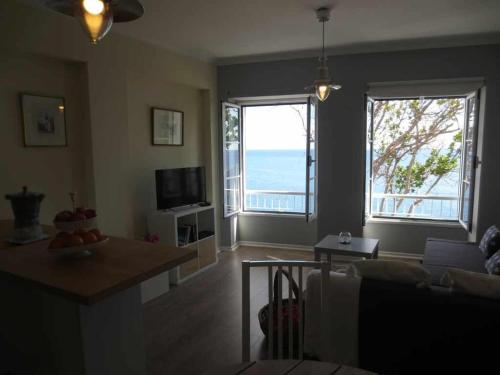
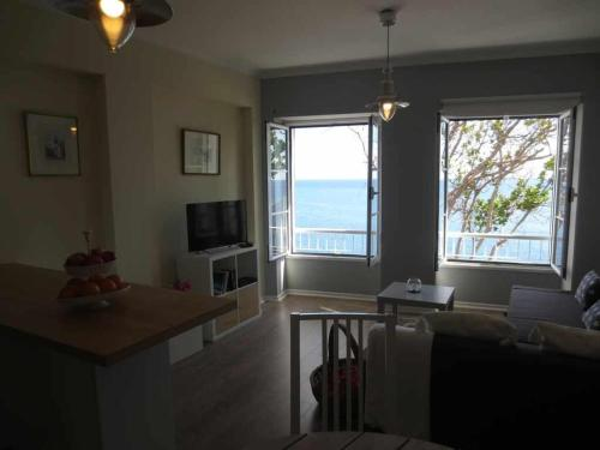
- coffee maker (25, 212)
